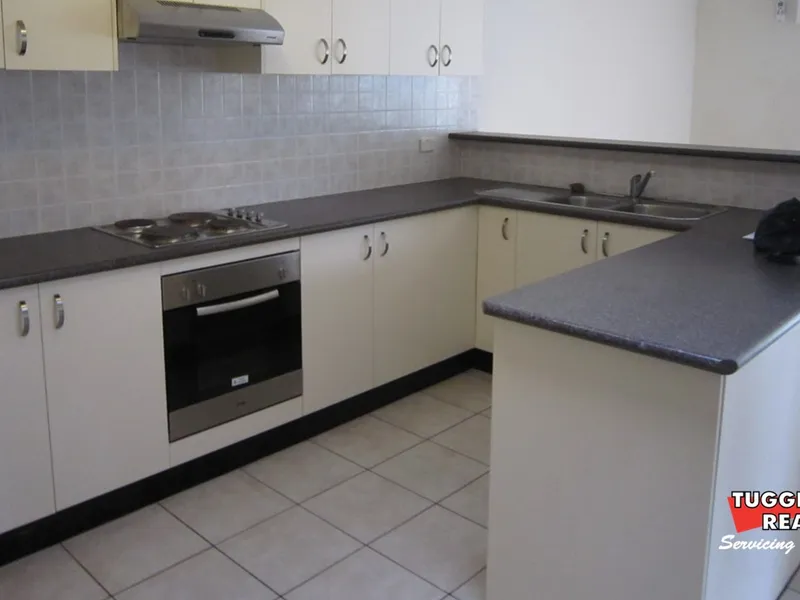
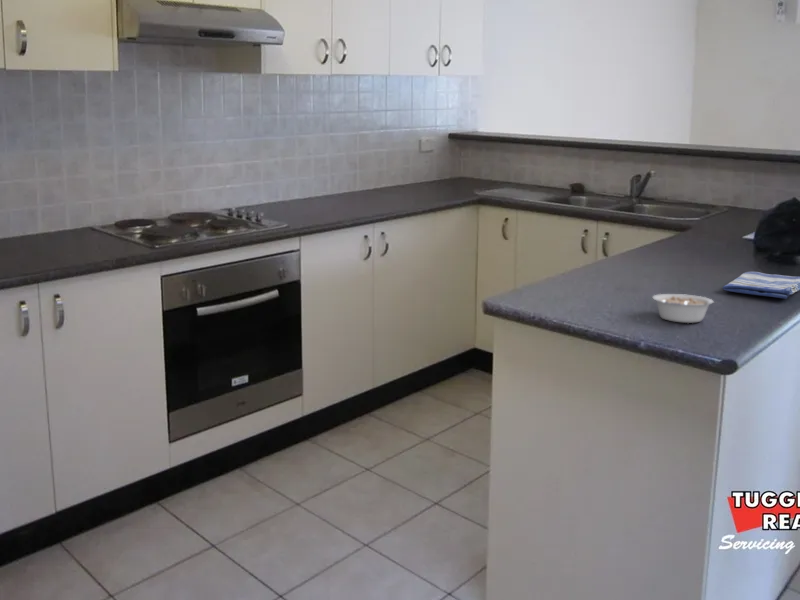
+ dish towel (765, 283)
+ legume (684, 307)
